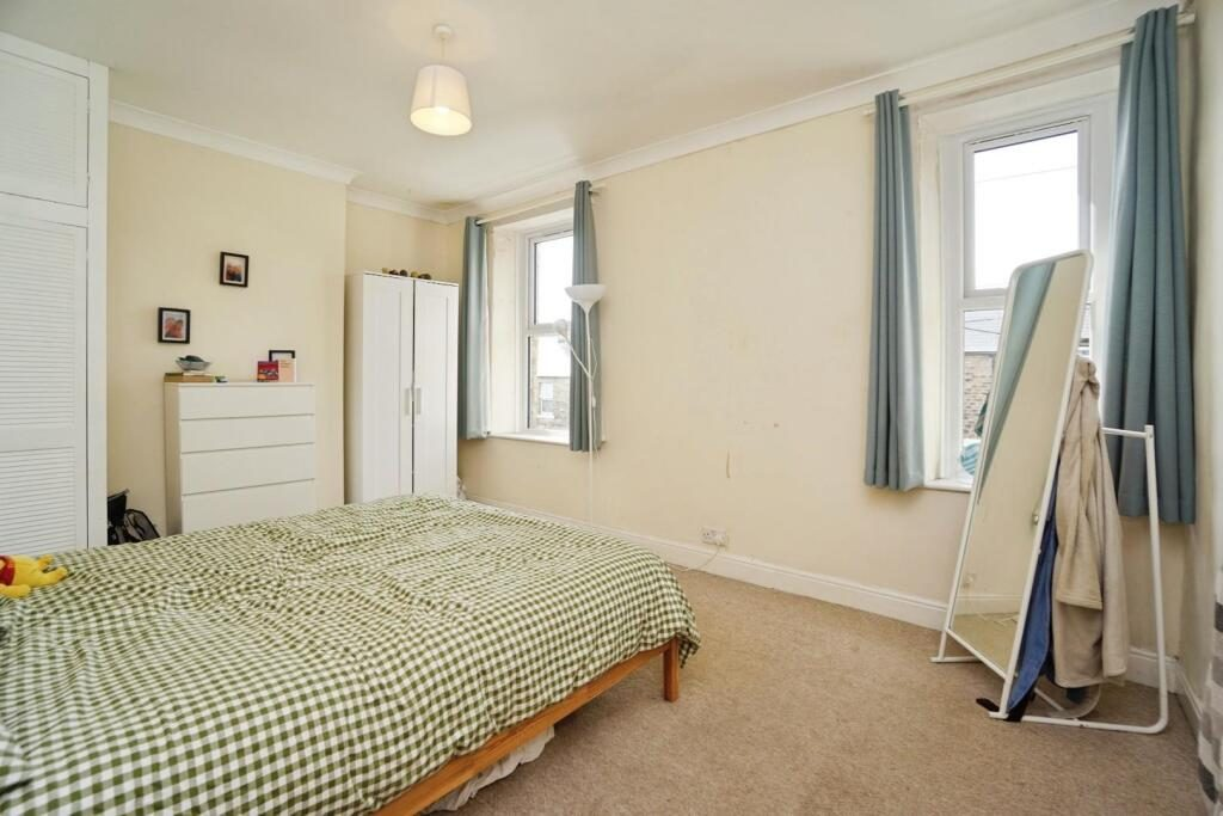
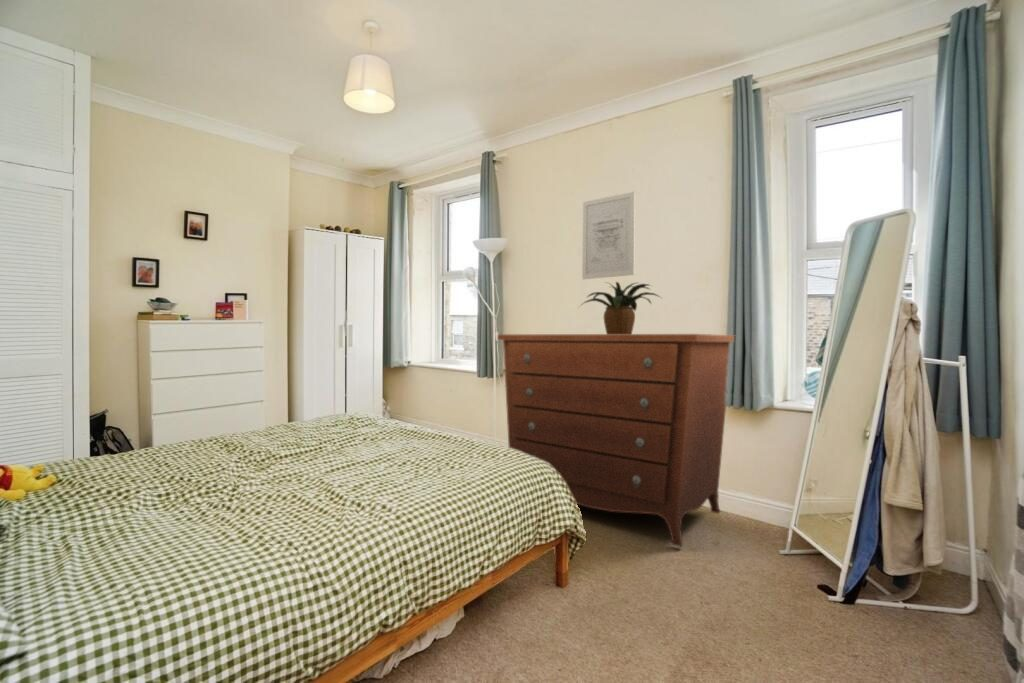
+ dresser (610, 420)
+ wall art (607, 237)
+ potted plant (620, 307)
